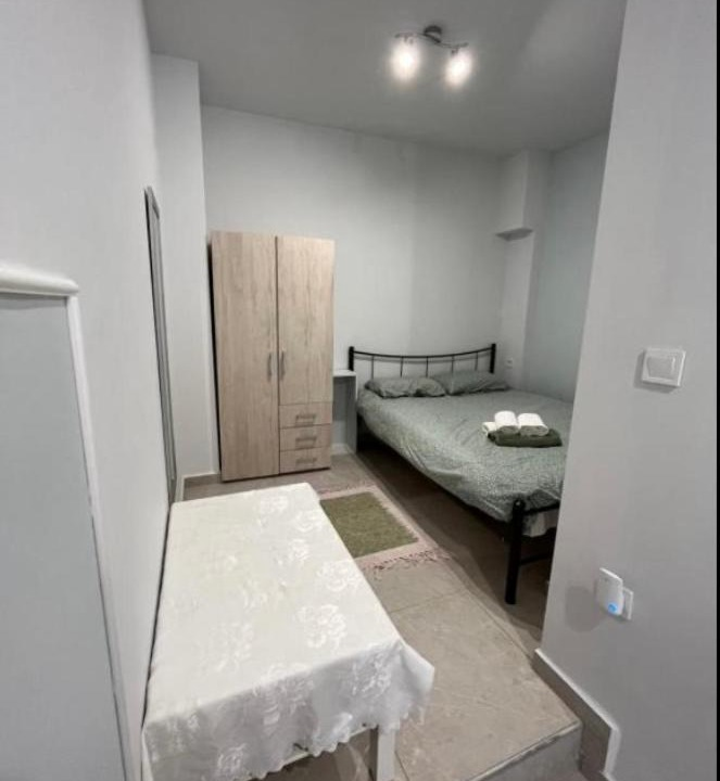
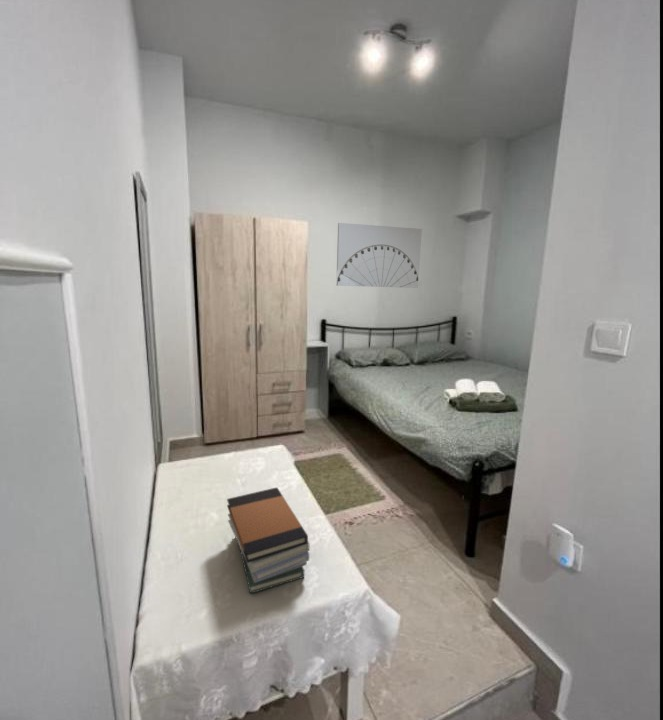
+ book stack (266, 536)
+ wall art (379, 256)
